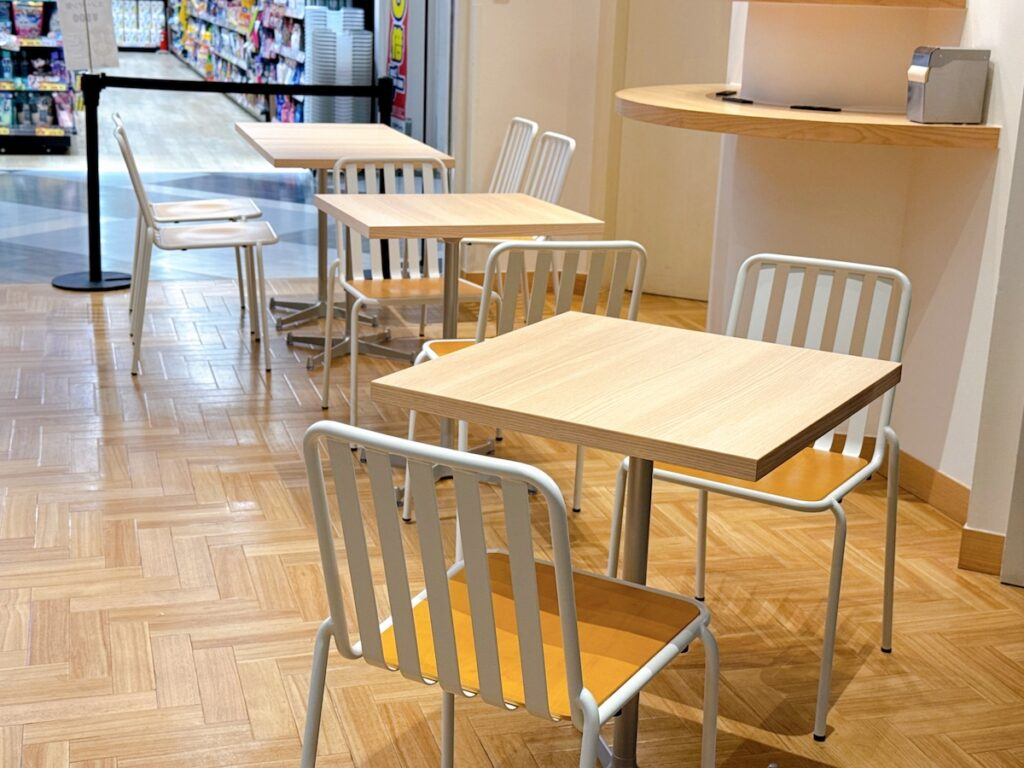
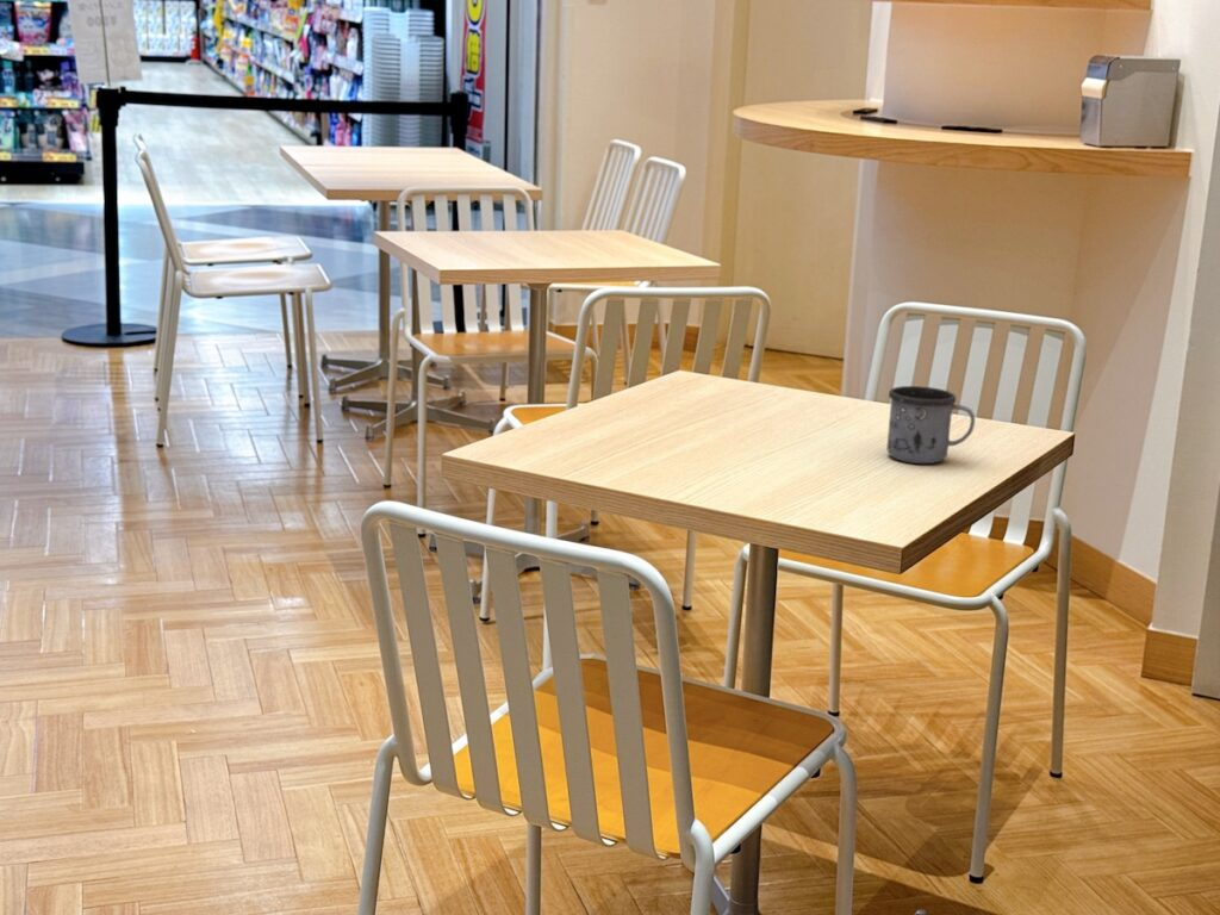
+ mug (929, 425)
